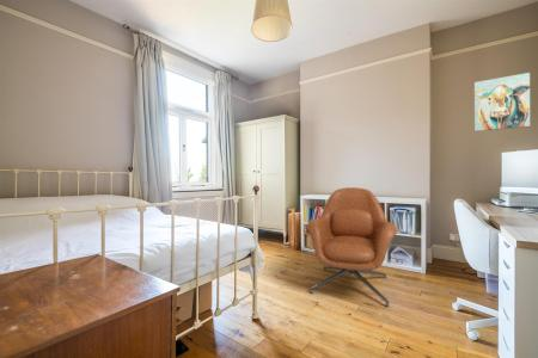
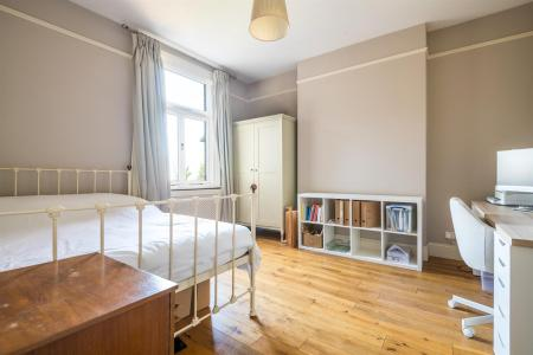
- wall art (500, 103)
- armchair (350, 235)
